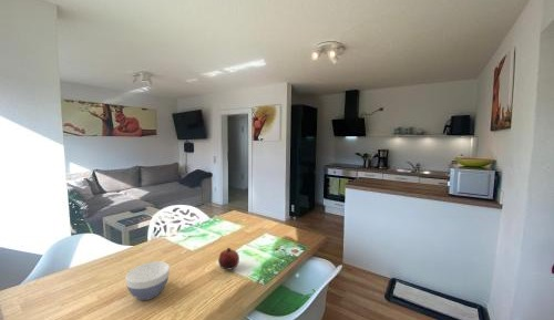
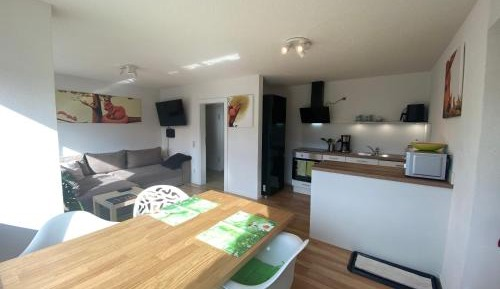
- fruit (228, 258)
- bowl (148, 281)
